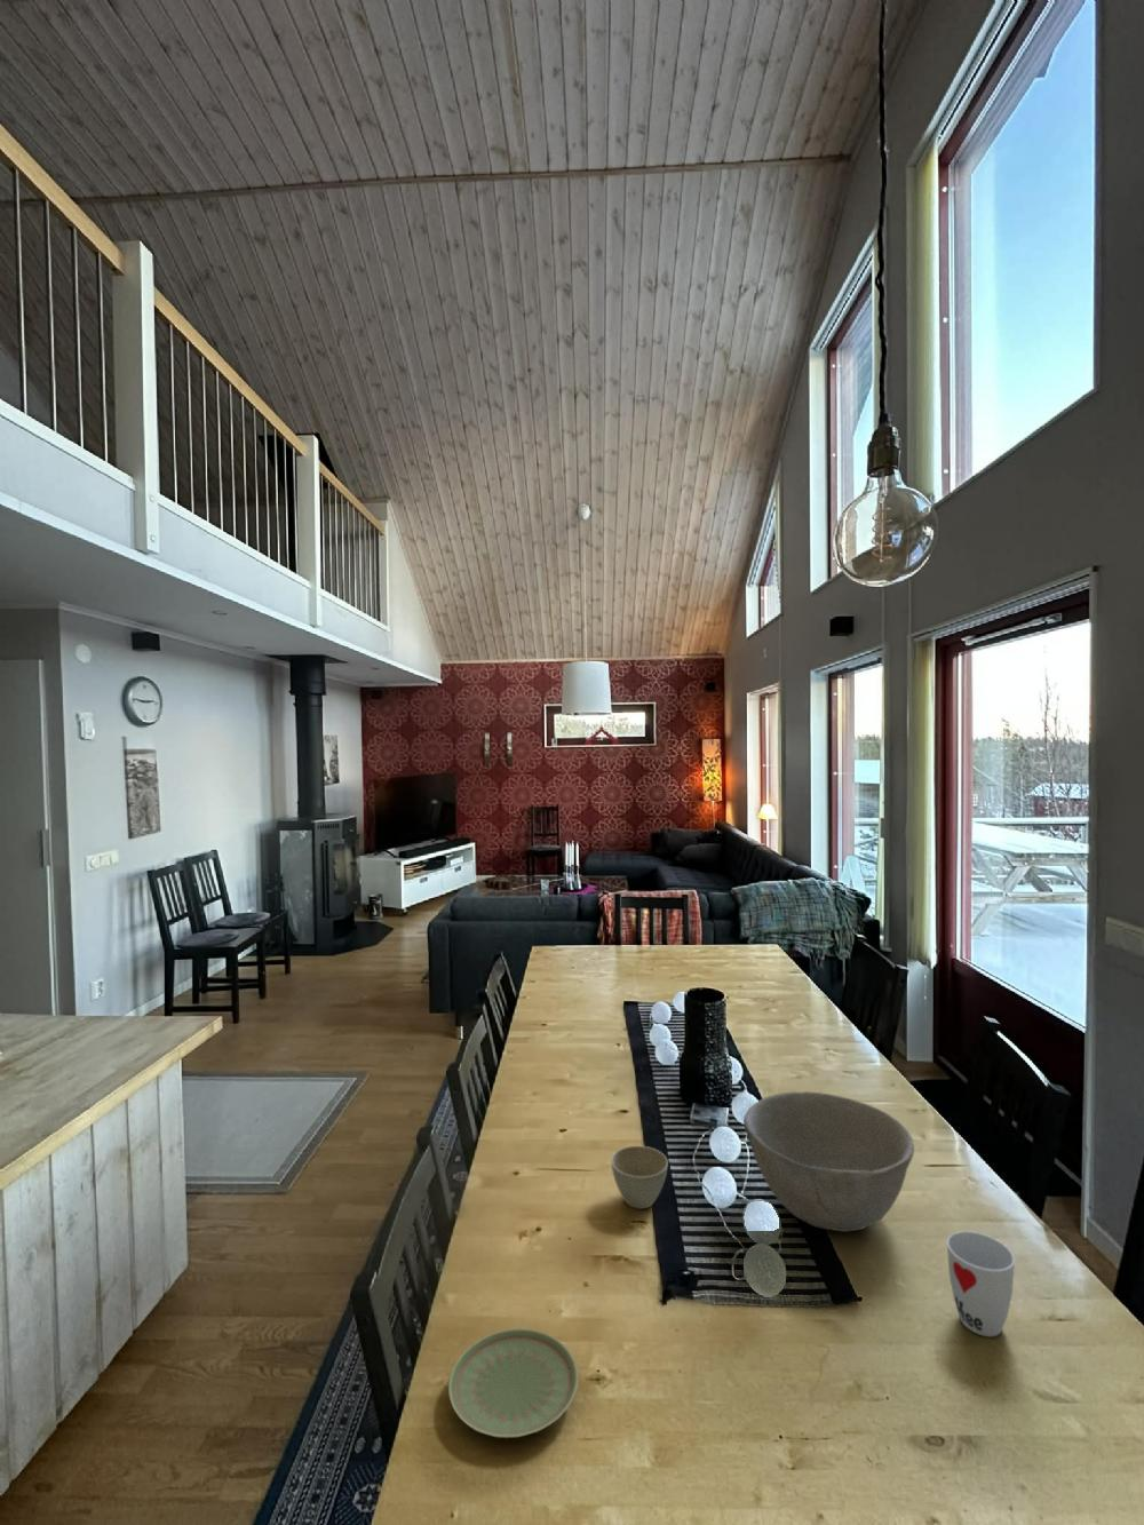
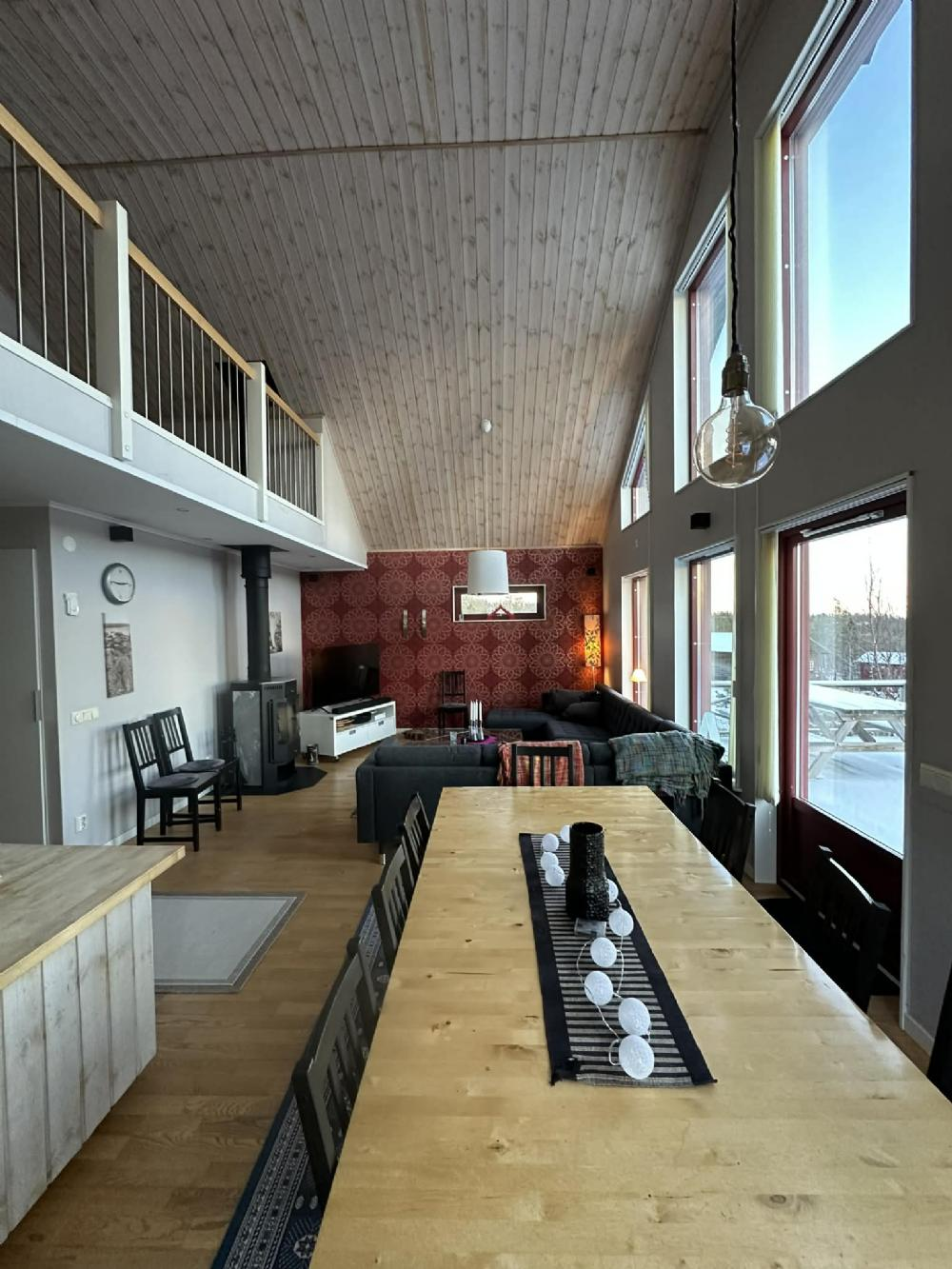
- plate (513, 1386)
- cup (981, 1286)
- flower pot (639, 1179)
- bowl (826, 1167)
